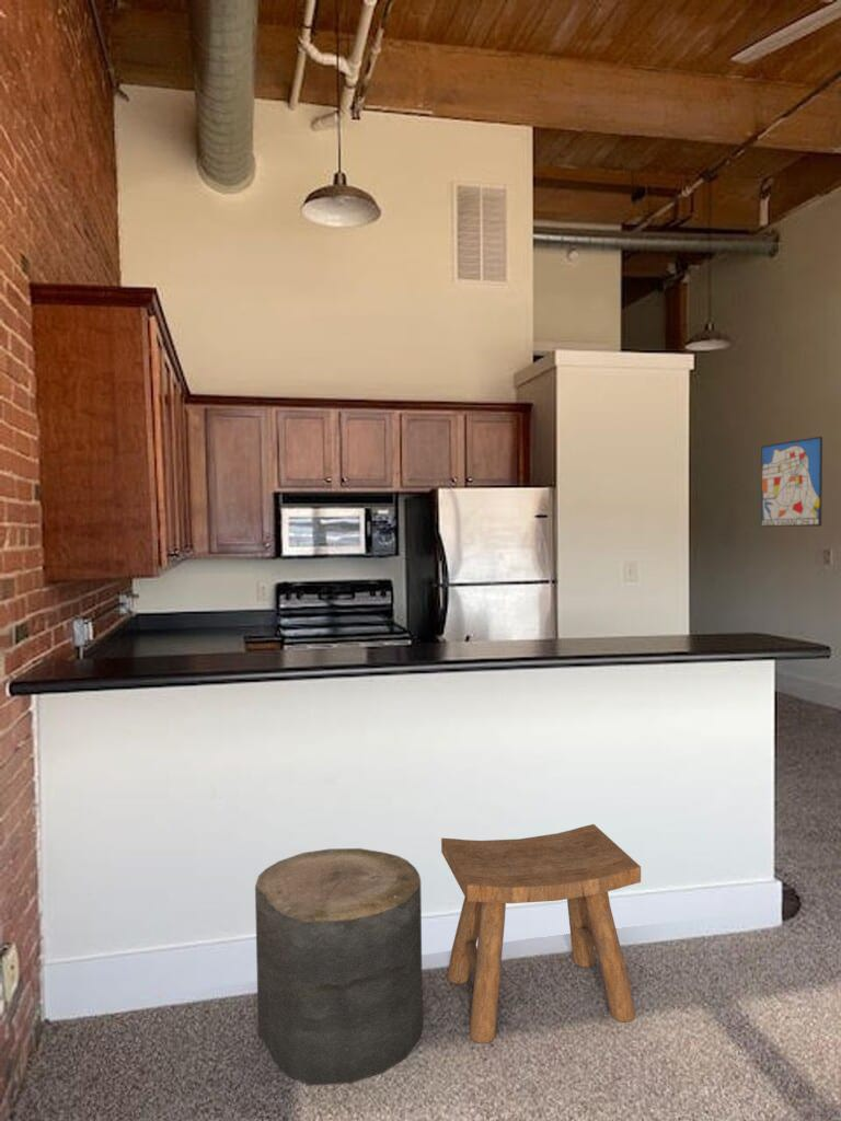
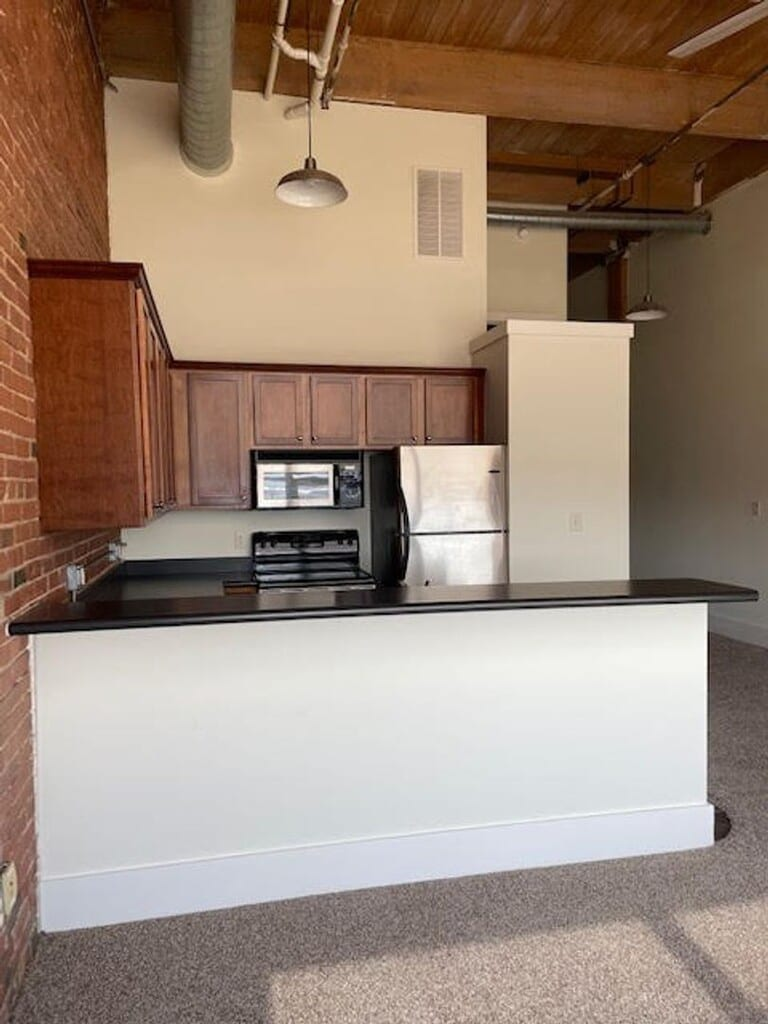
- wall art (790, 484)
- stool (537, 901)
- stool (339, 954)
